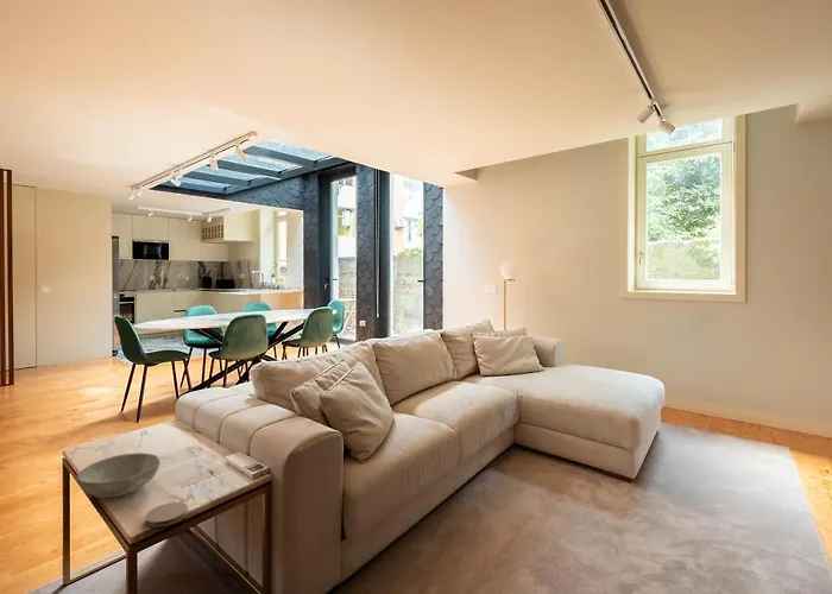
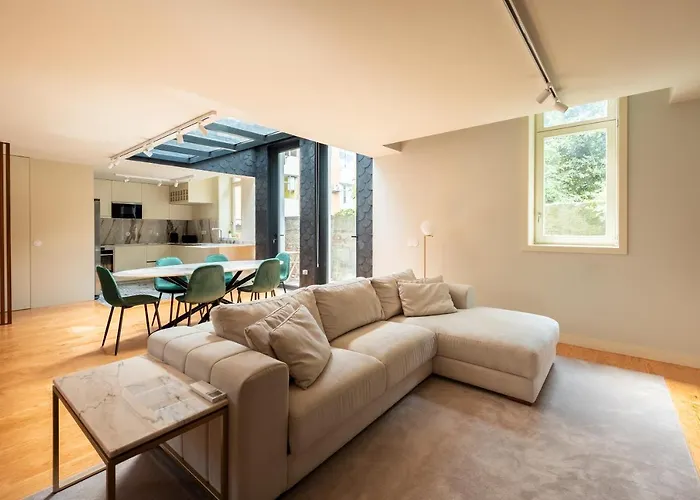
- coaster (166, 513)
- bowl (120, 479)
